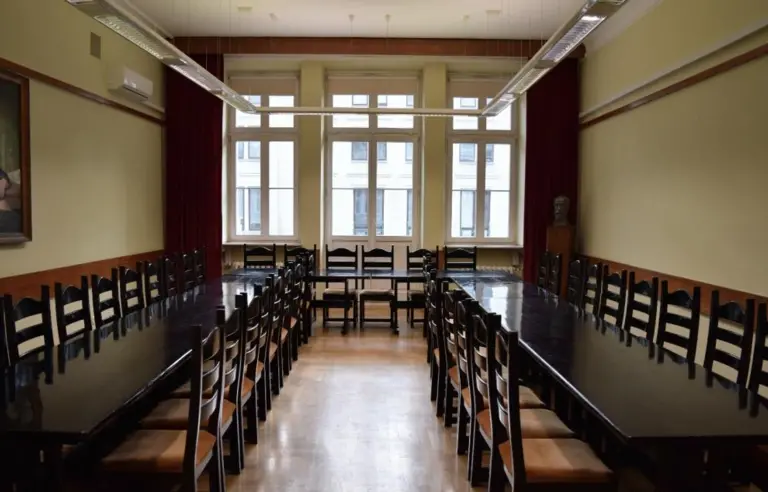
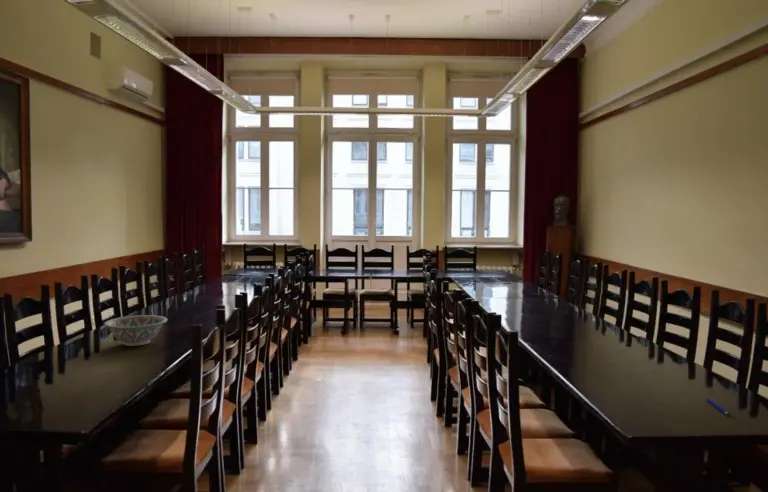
+ pen (717, 406)
+ decorative bowl (136, 331)
